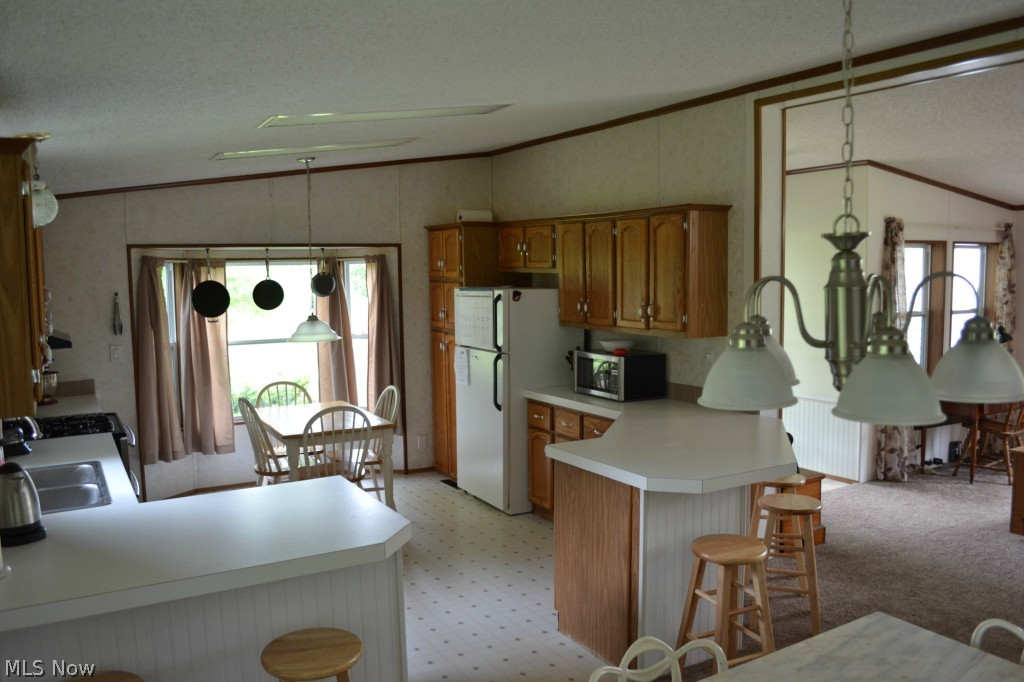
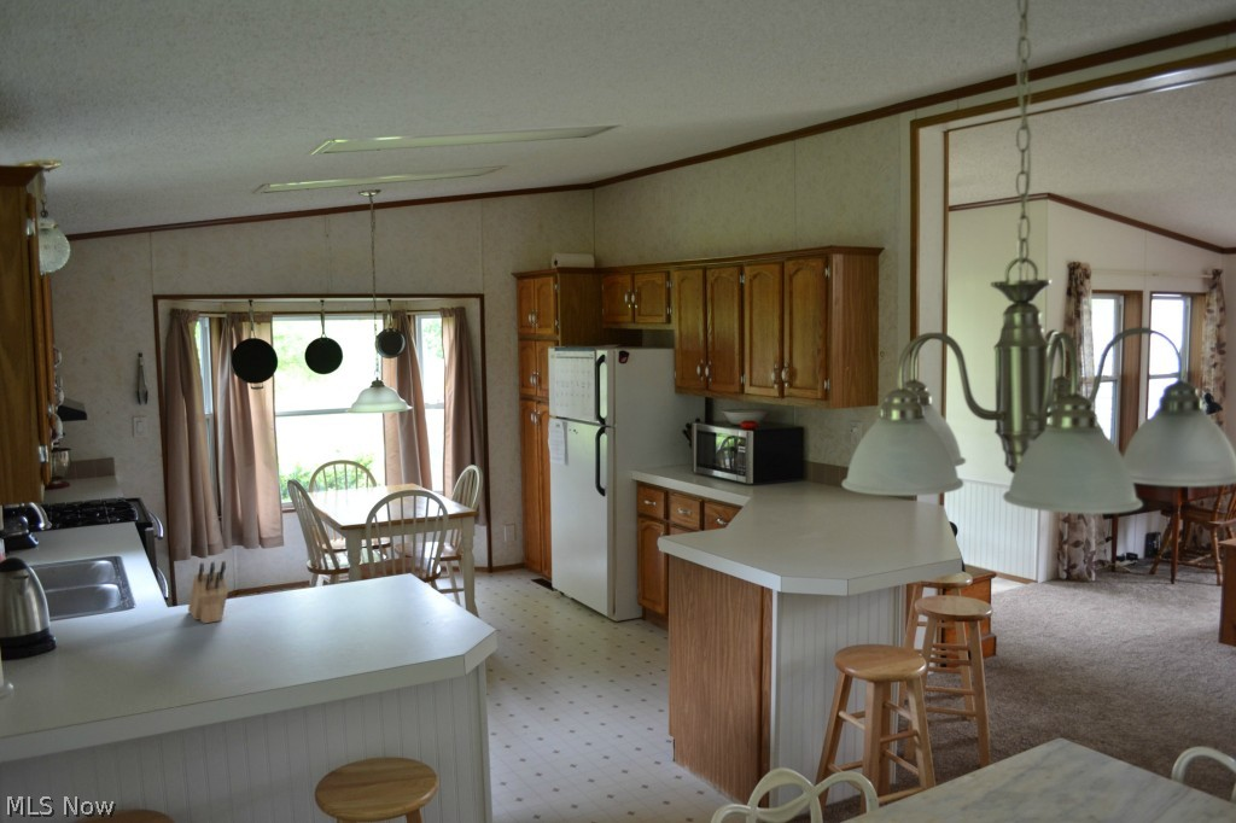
+ knife block (208, 586)
